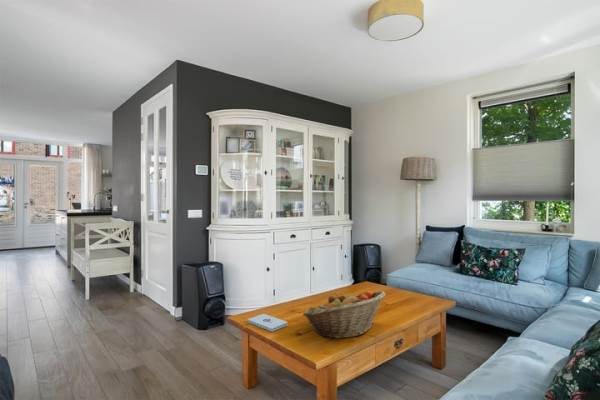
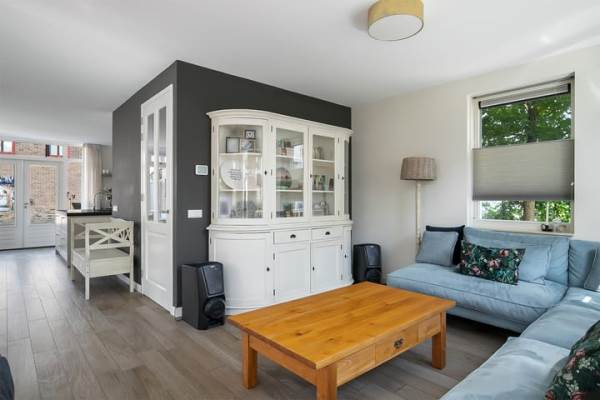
- fruit basket (345, 309)
- notepad (267, 322)
